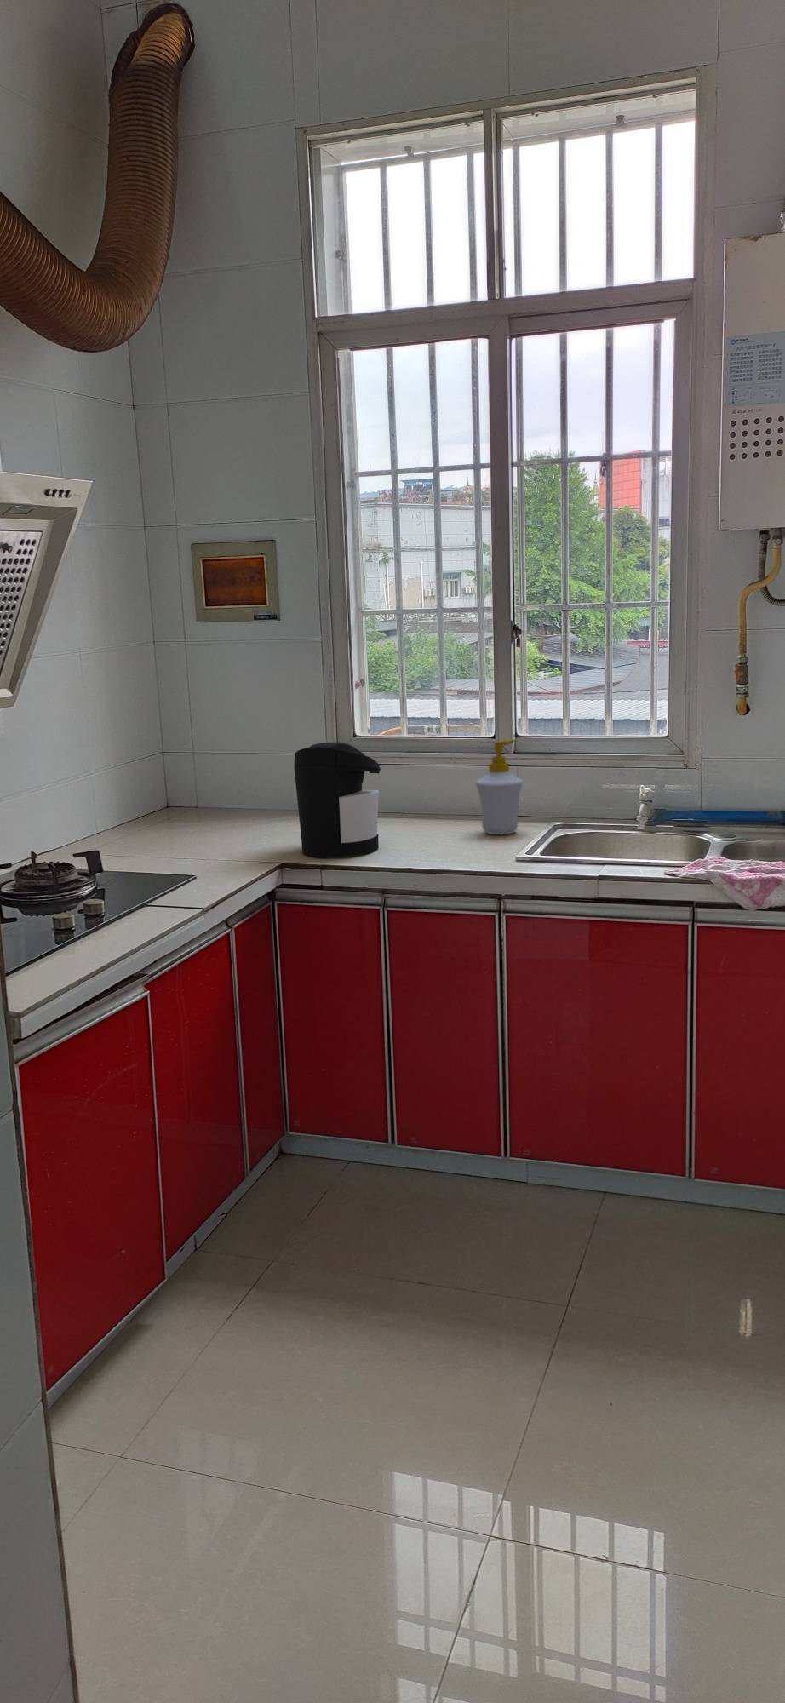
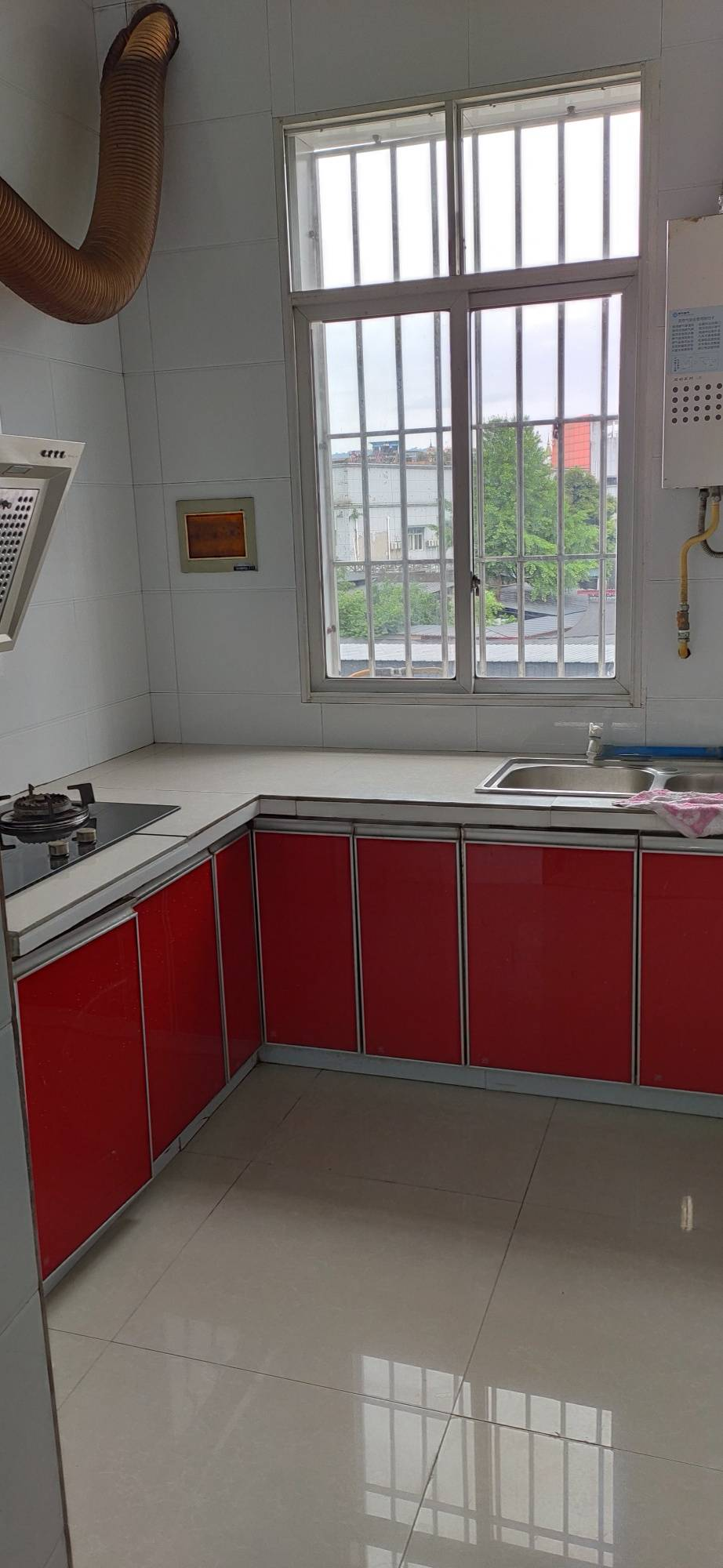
- soap bottle (499, 786)
- coffee maker (340, 794)
